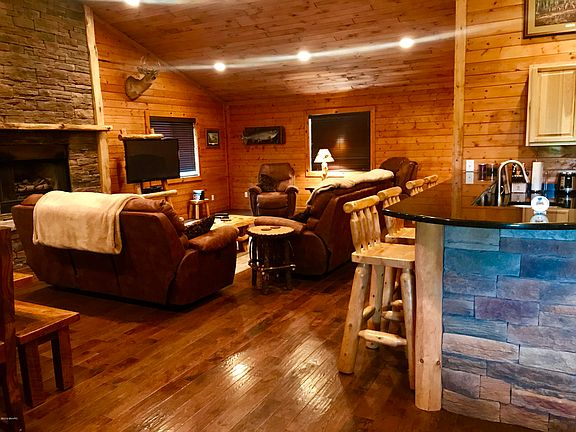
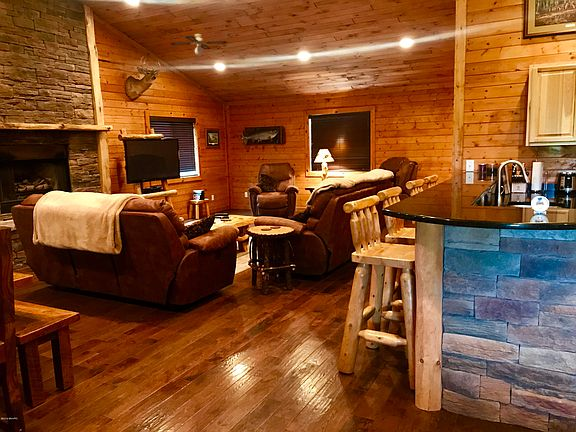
+ ceiling fan (198, 45)
